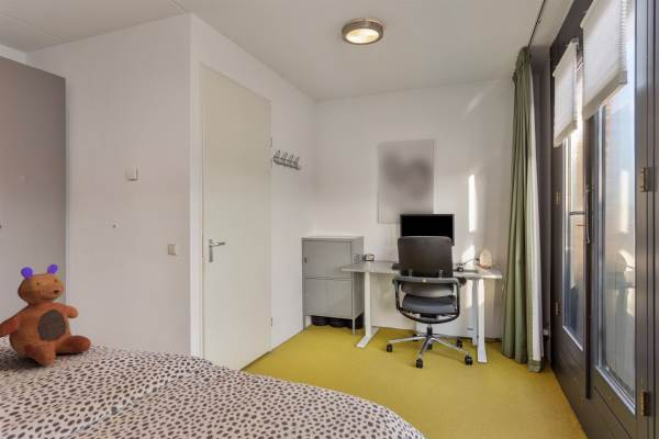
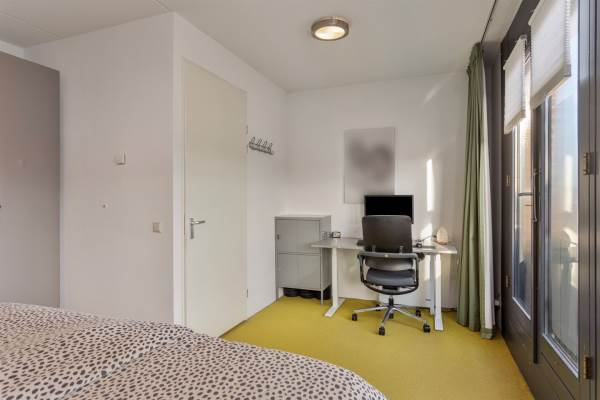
- toy (49, 311)
